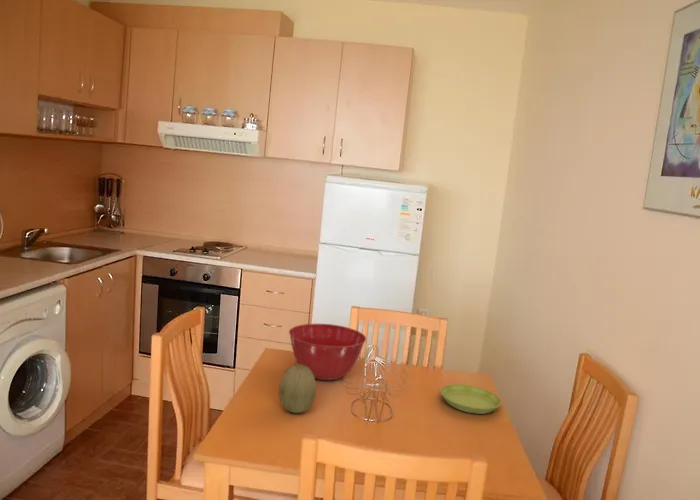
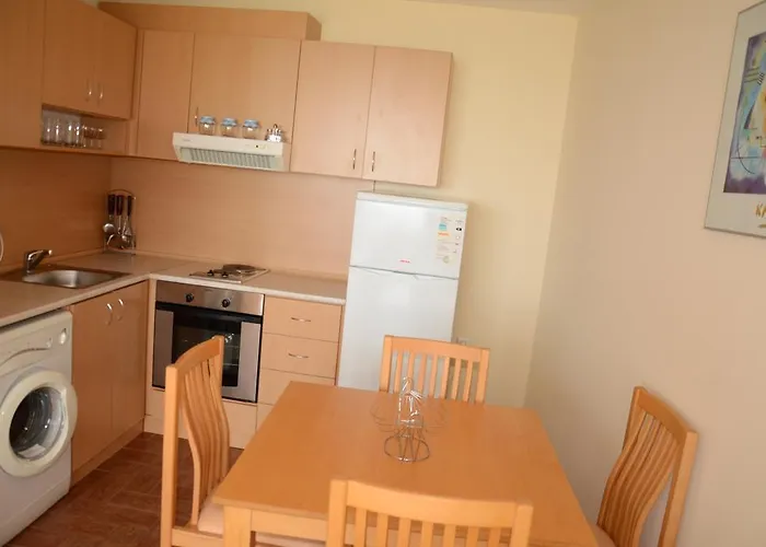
- saucer (470, 399)
- fruit (297, 388)
- mixing bowl (325, 353)
